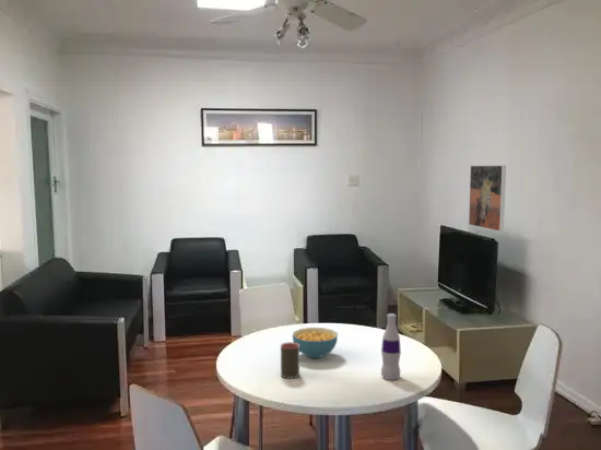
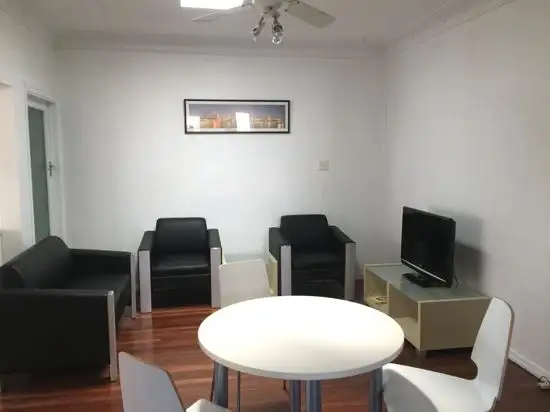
- cup (290, 359)
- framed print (485, 197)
- cereal bowl (315, 344)
- bottle (390, 345)
